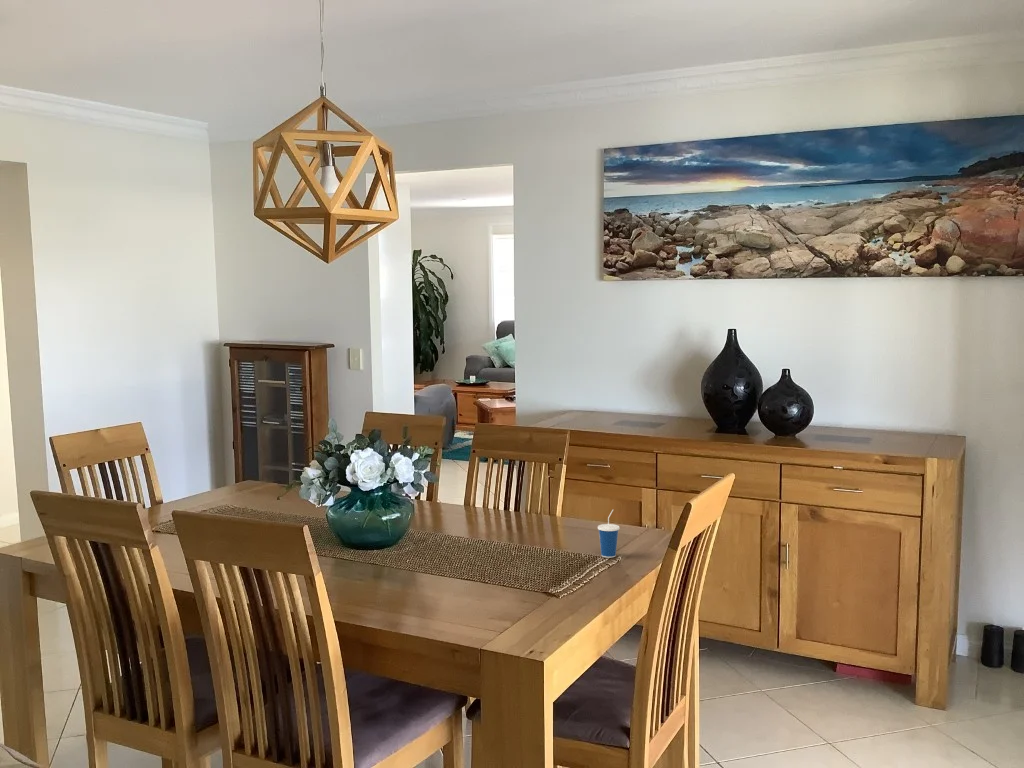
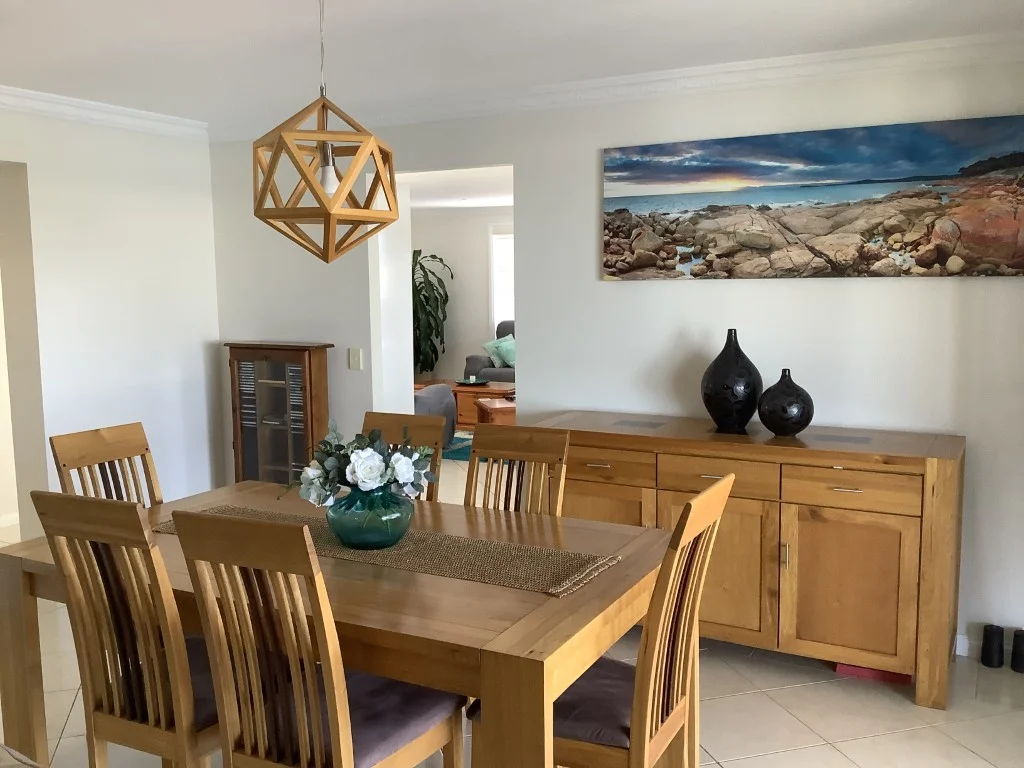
- cup (608, 533)
